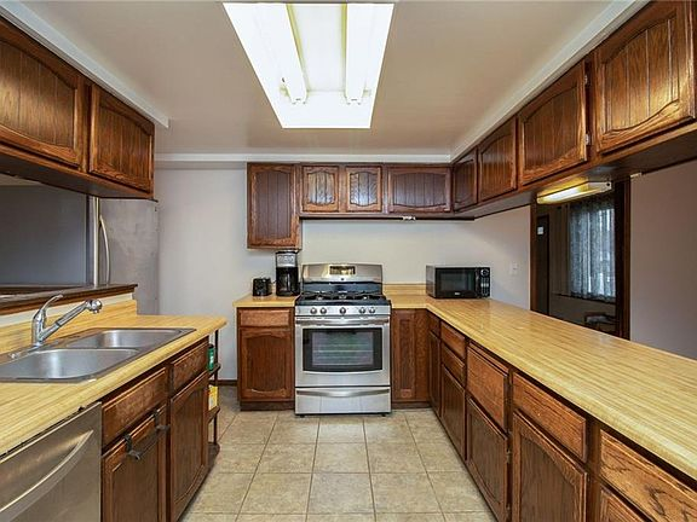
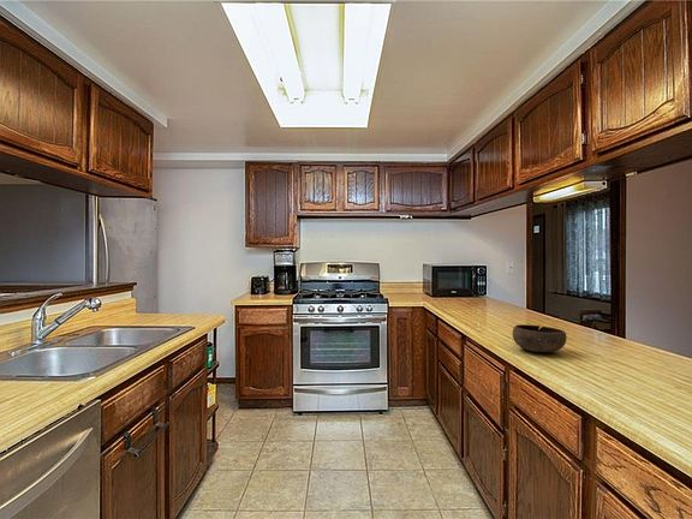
+ bowl (538, 339)
